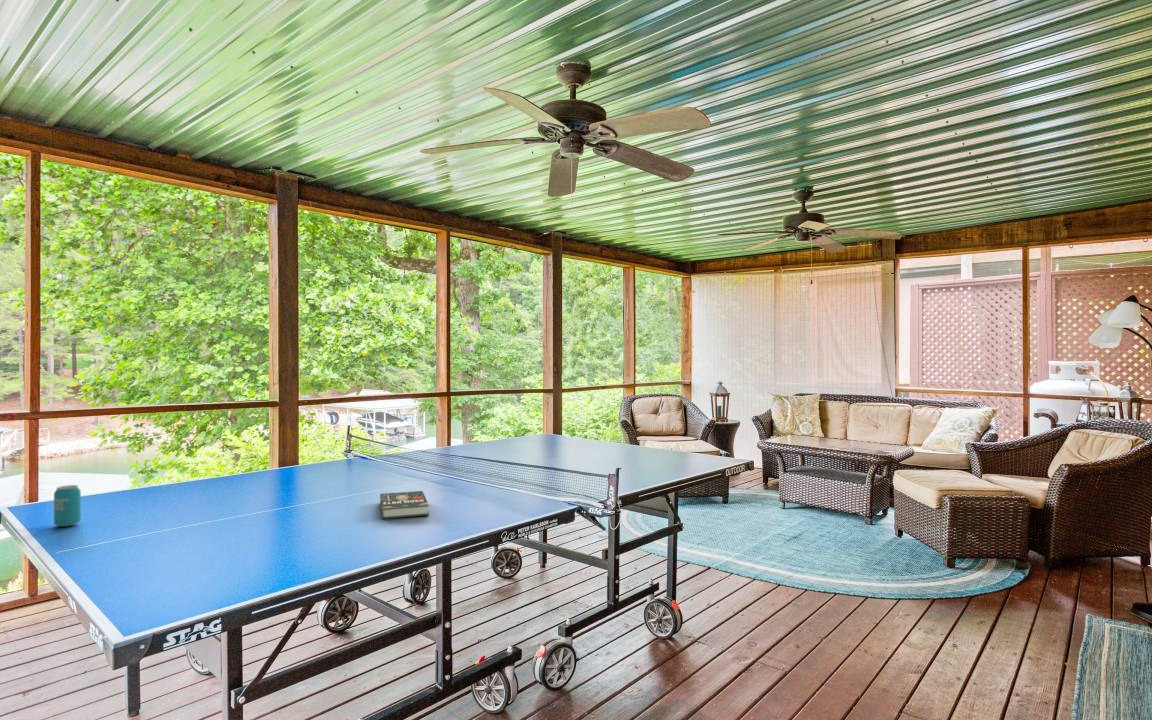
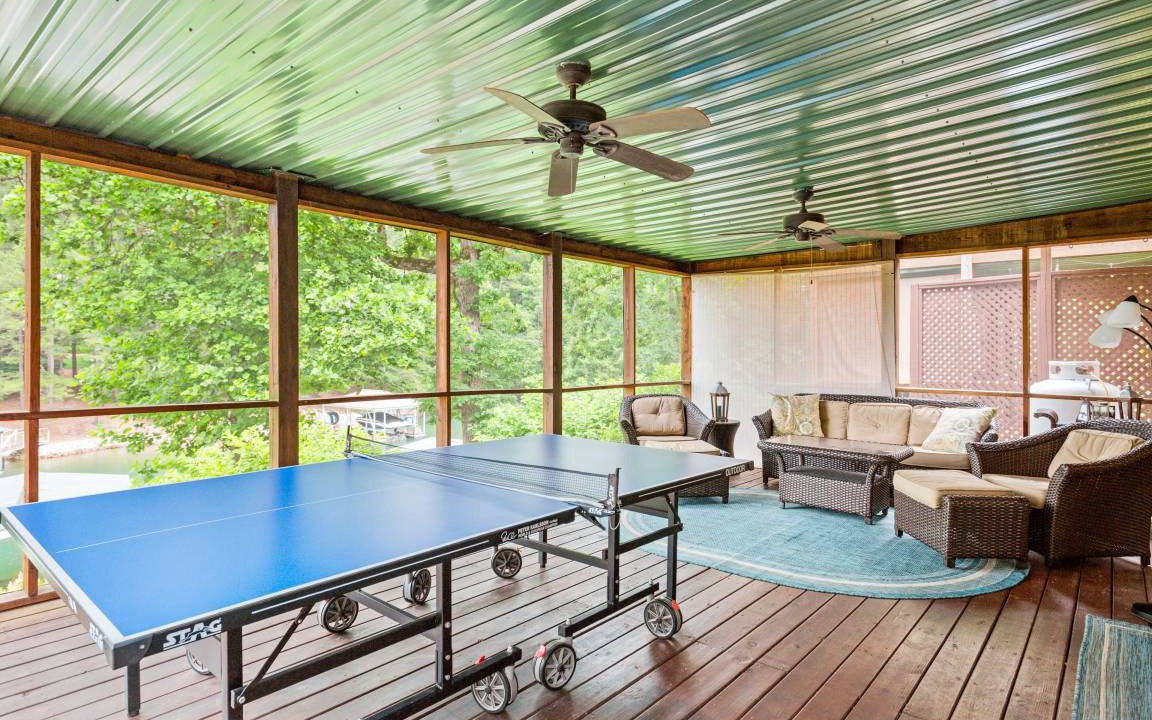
- book (403, 504)
- beverage can (67, 505)
